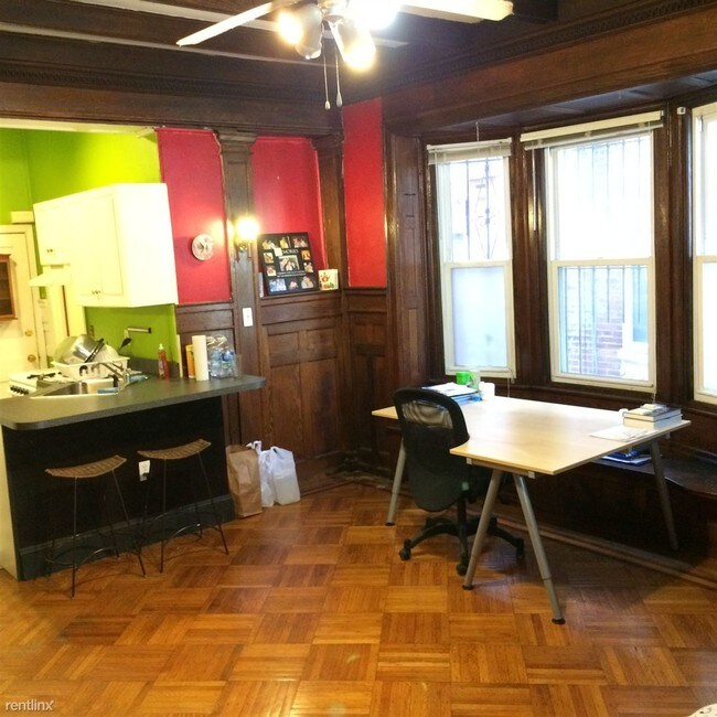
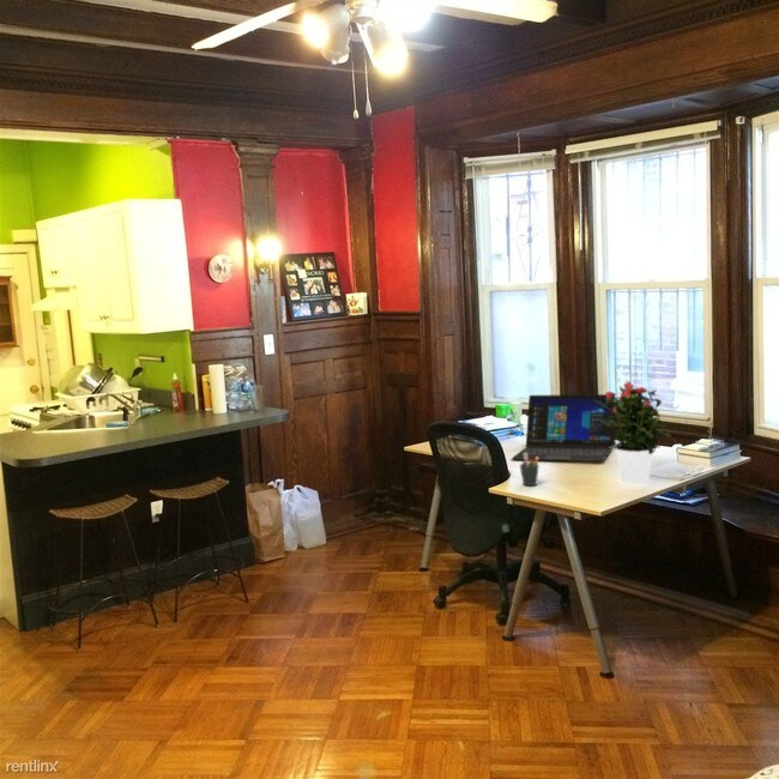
+ laptop (563, 425)
+ pen holder (529, 469)
+ potted flower (633, 431)
